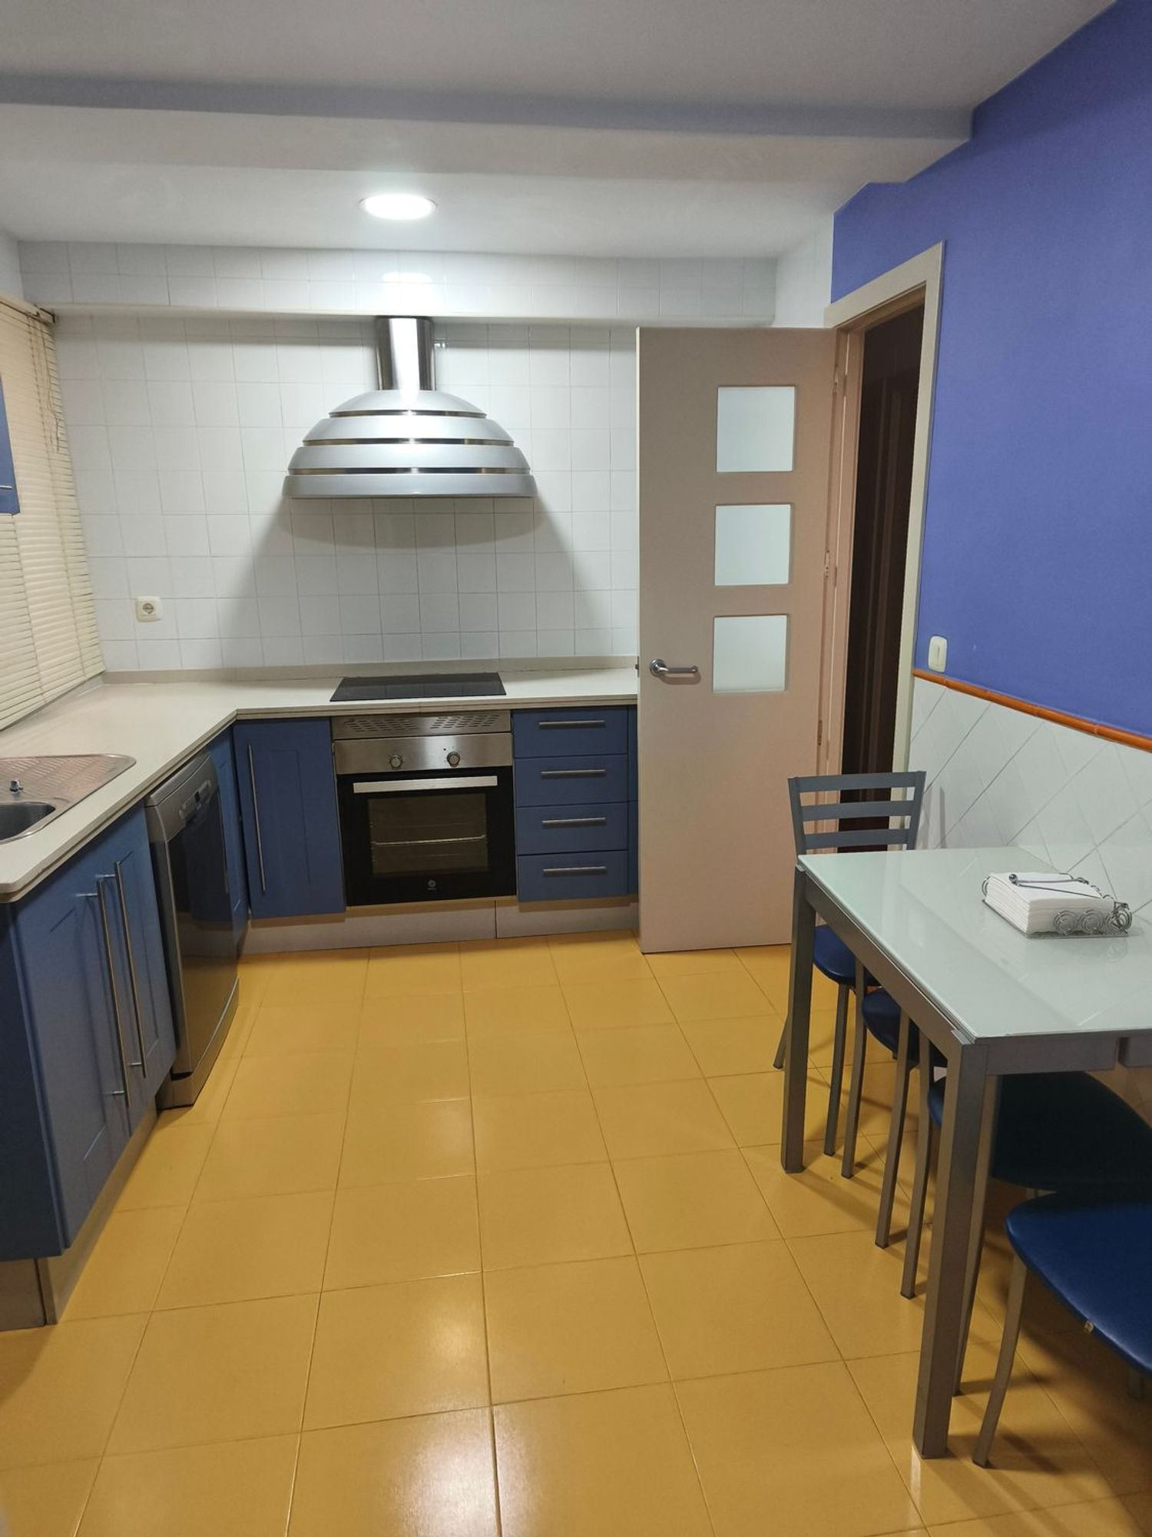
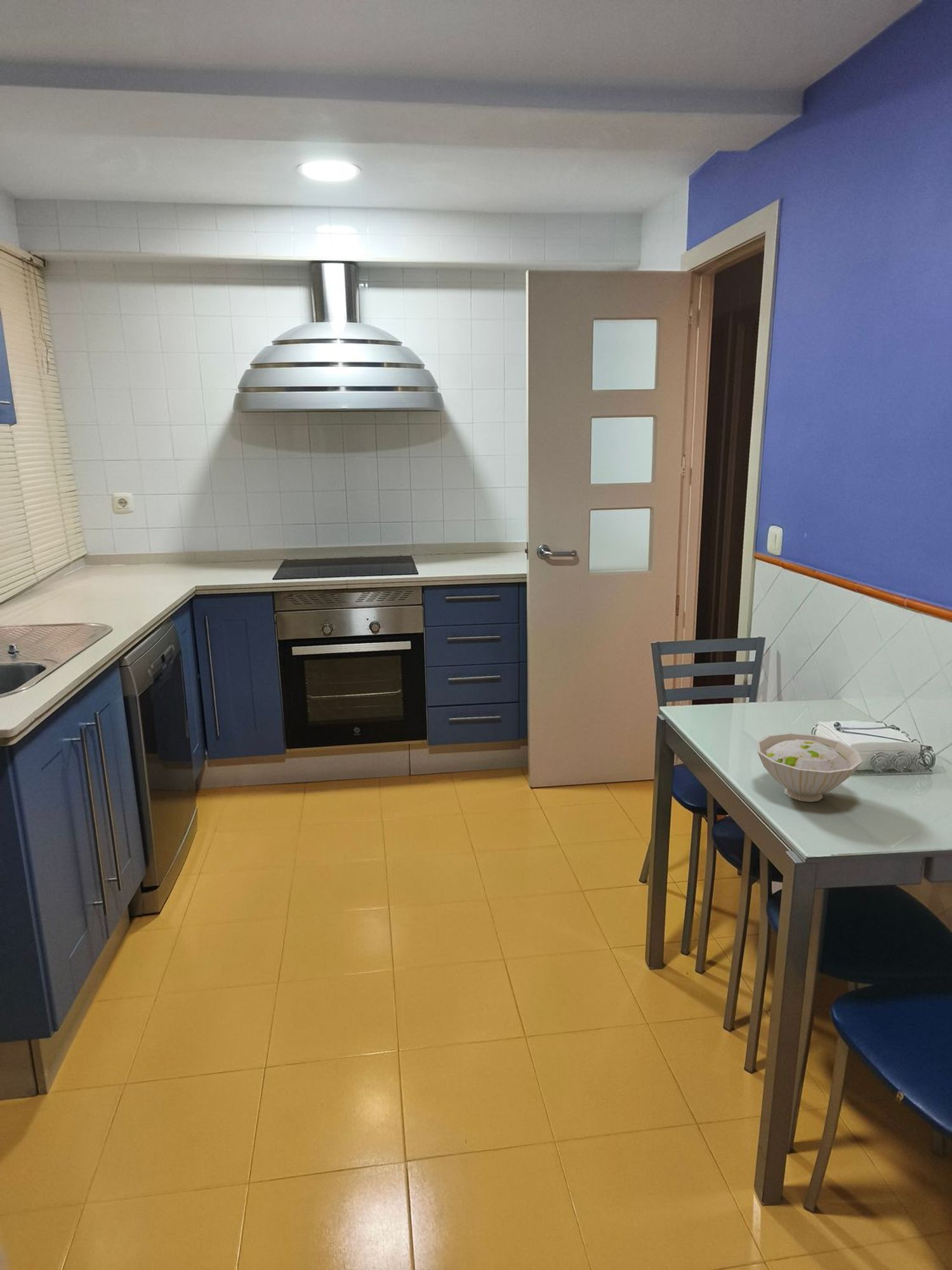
+ bowl (805, 770)
